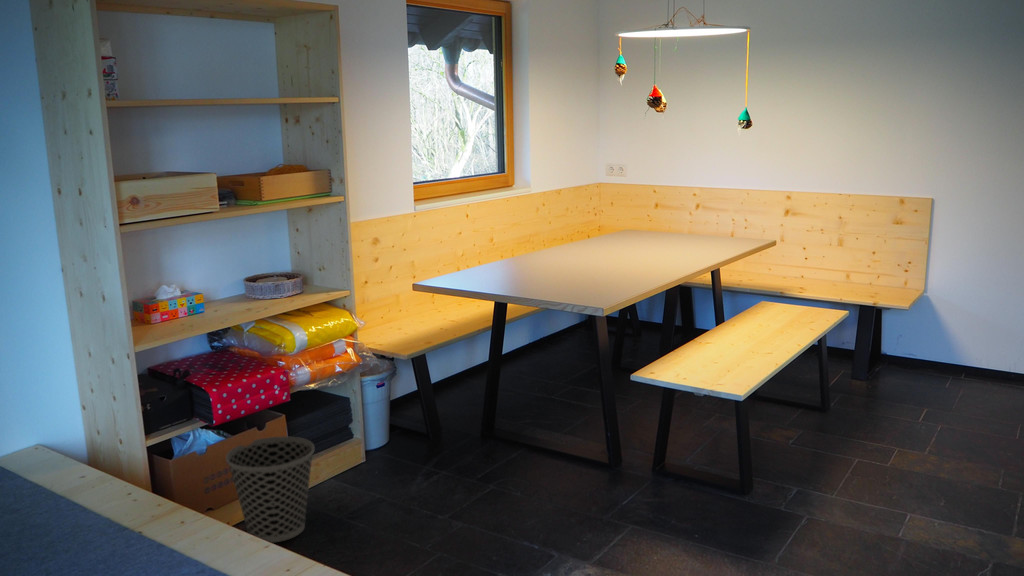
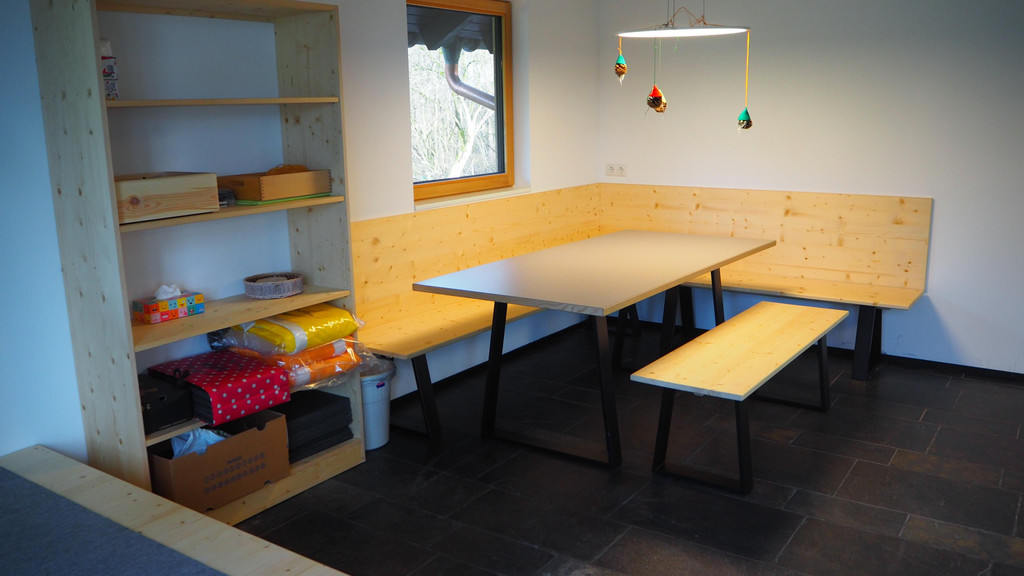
- wastebasket (273, 490)
